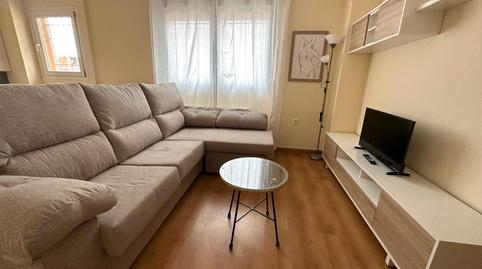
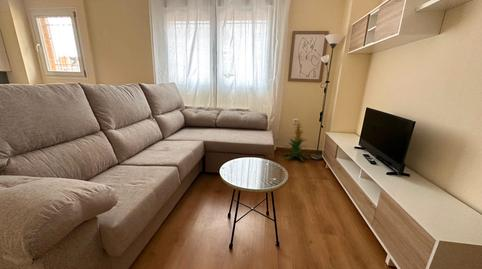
+ indoor plant (297, 139)
